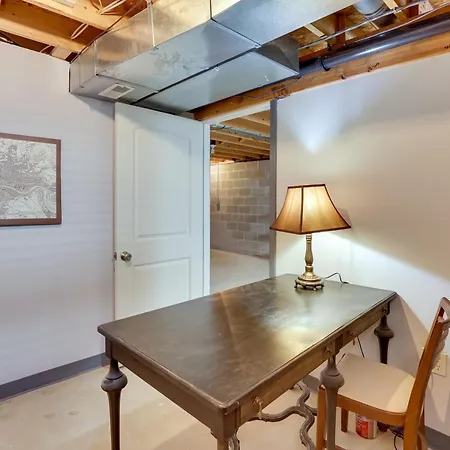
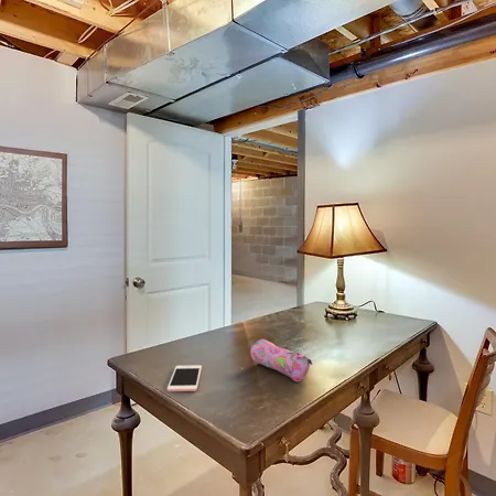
+ pencil case (279, 358)
+ cell phone (185, 377)
